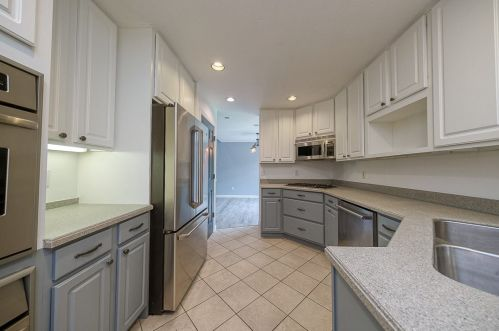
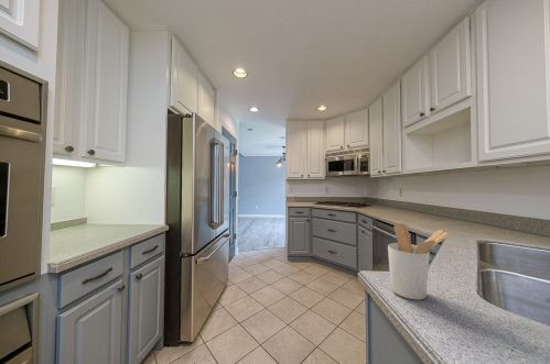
+ utensil holder (418, 260)
